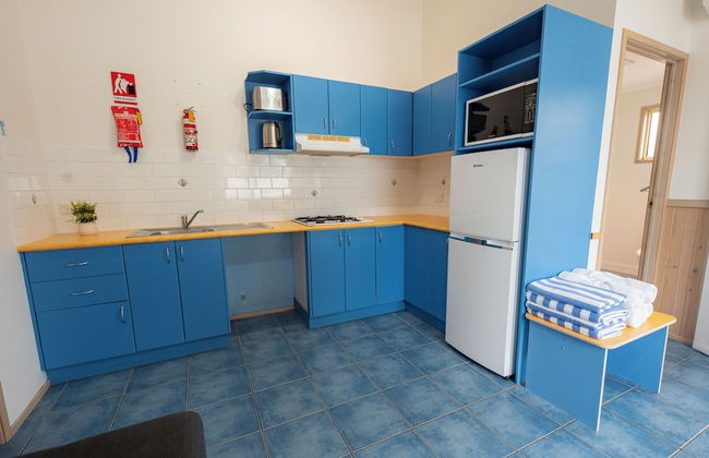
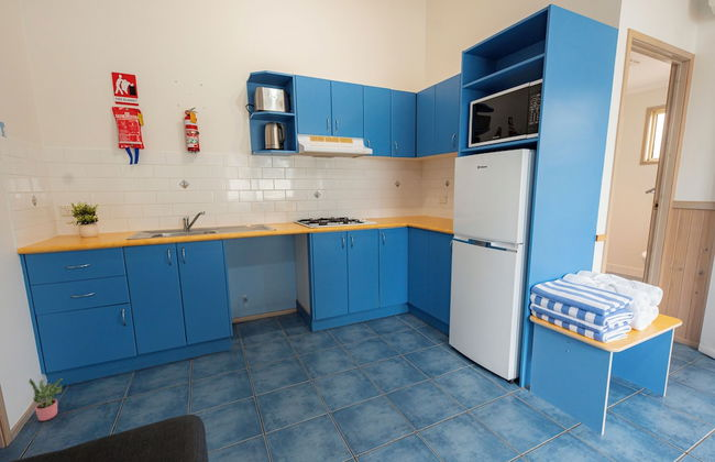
+ potted plant (53, 392)
